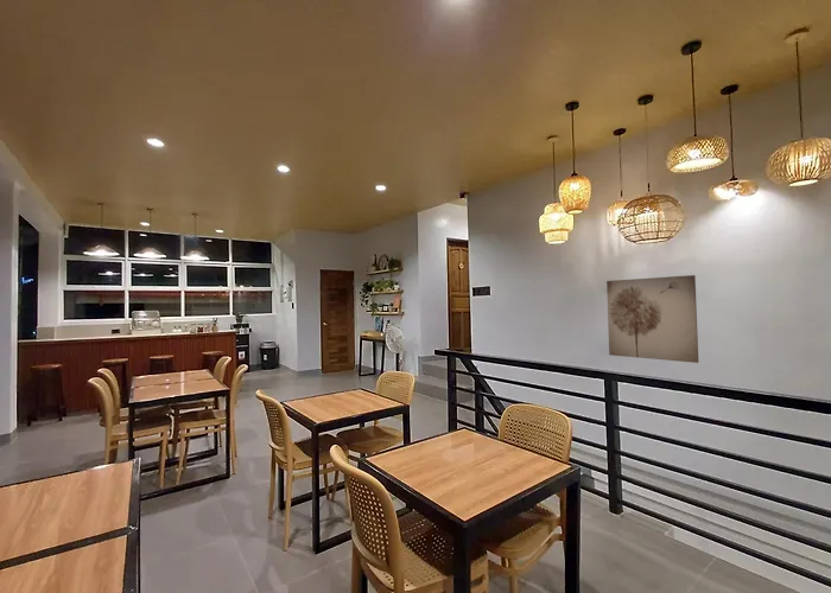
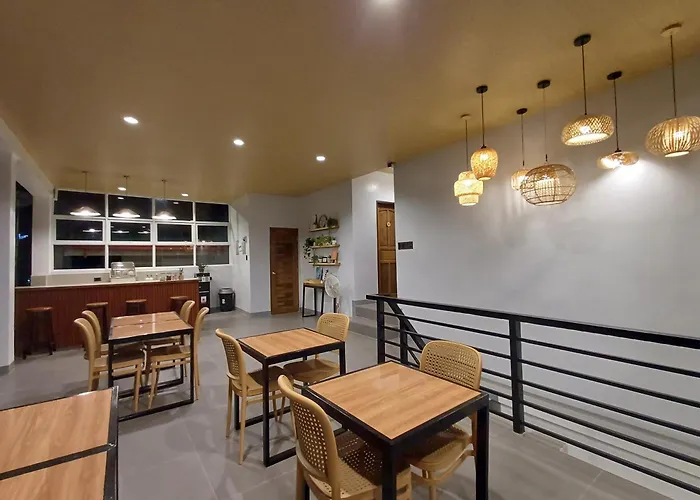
- wall art (648, 318)
